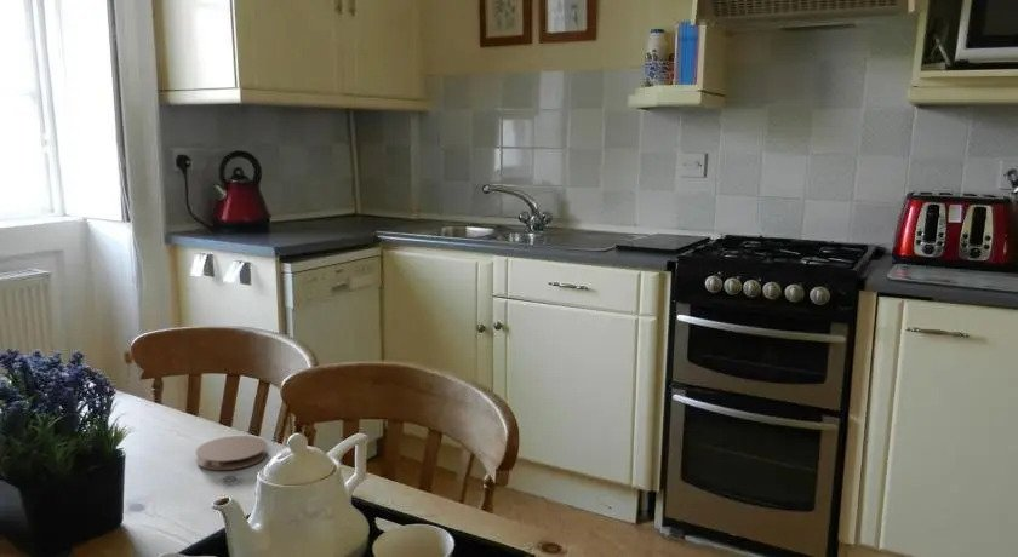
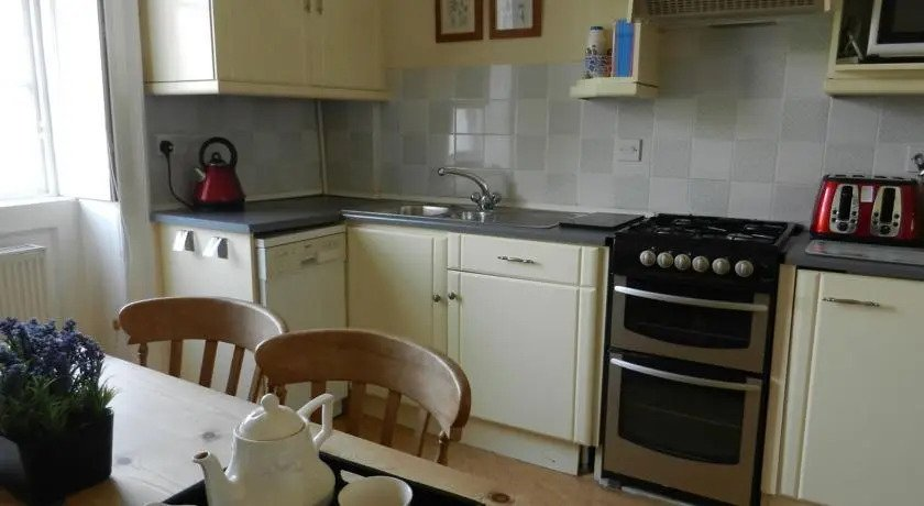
- coaster (231, 452)
